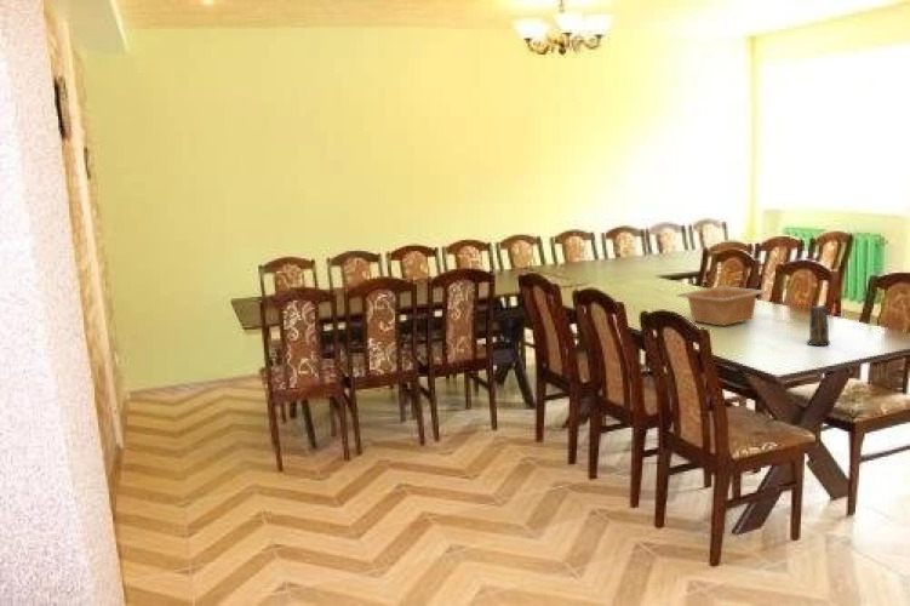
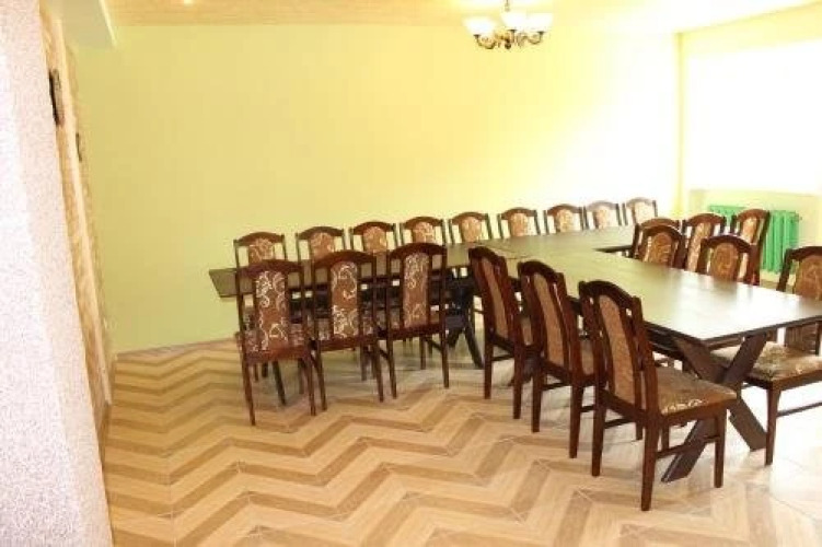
- serving bowl (721, 305)
- candle (818, 325)
